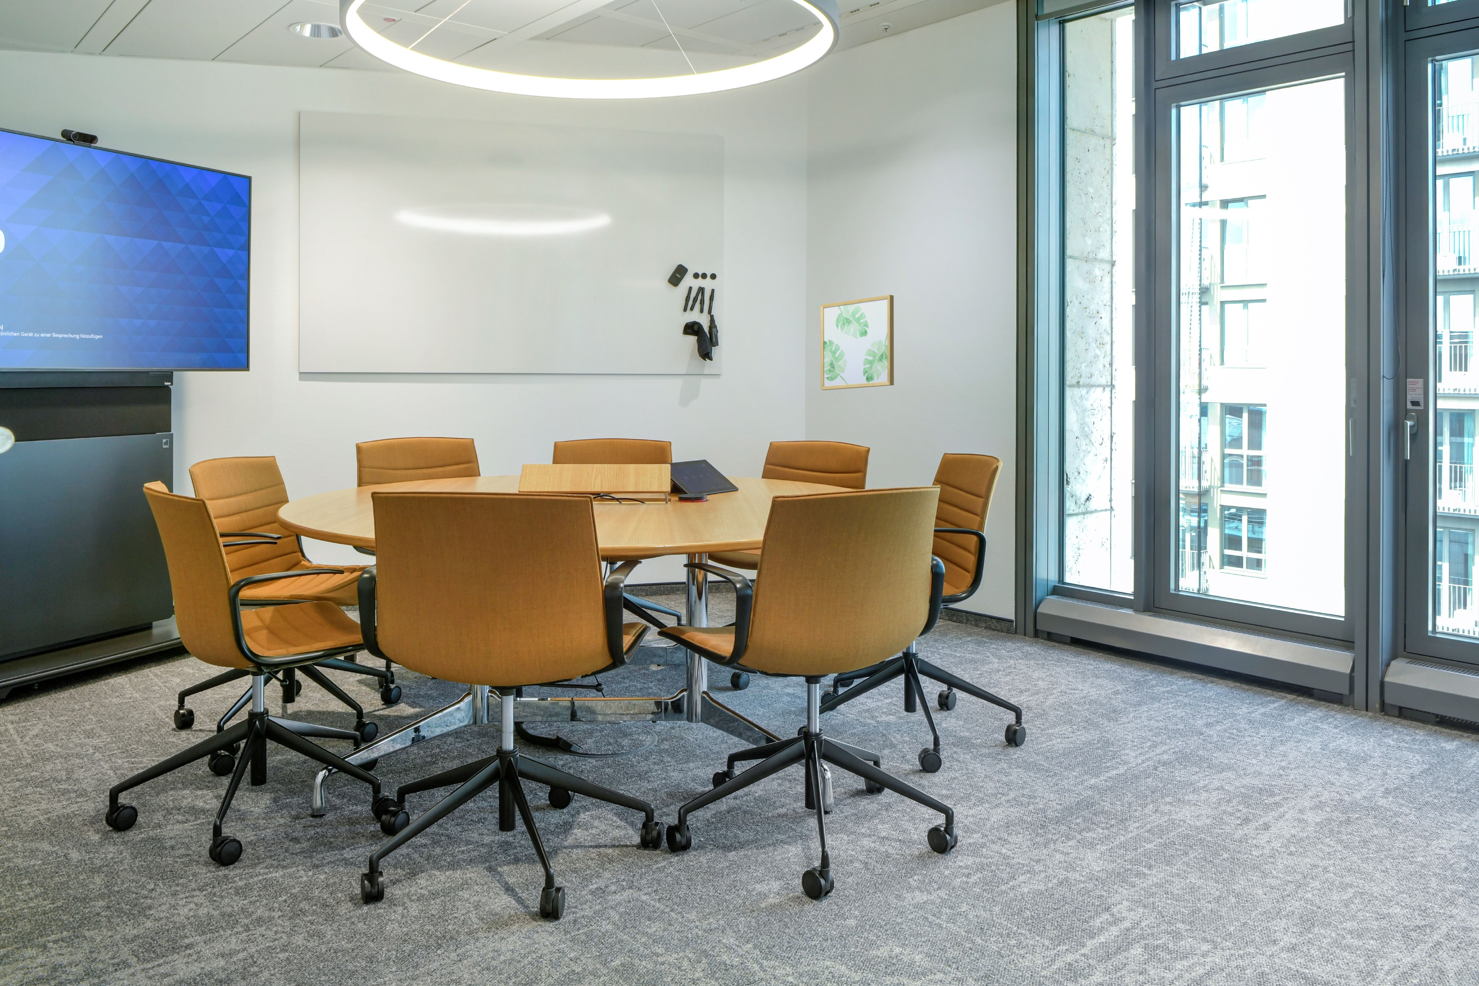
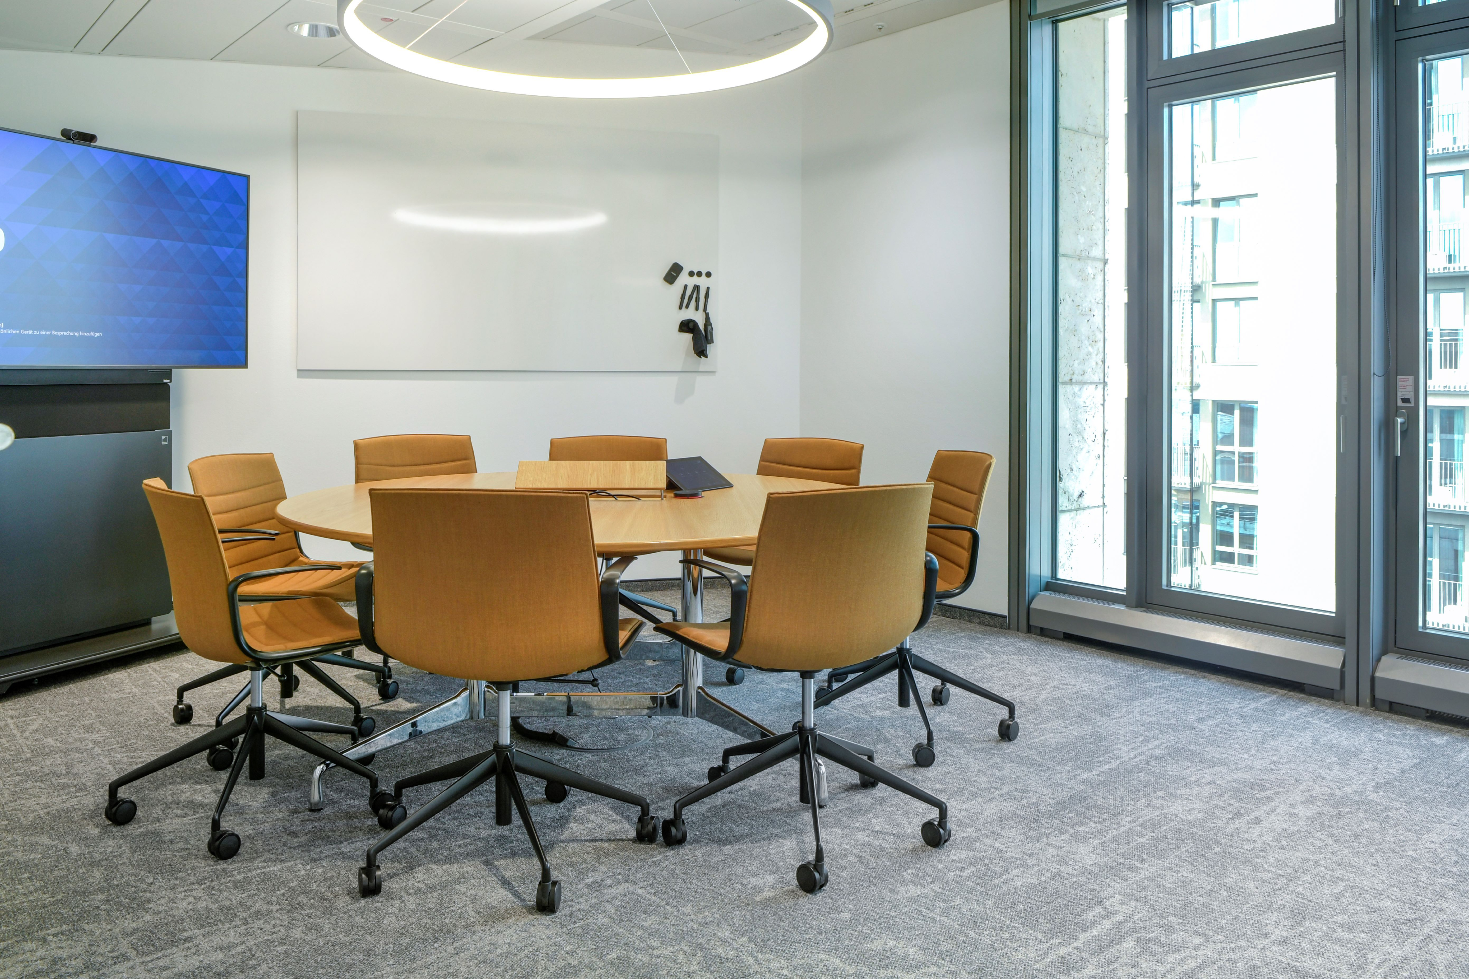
- wall art (856, 343)
